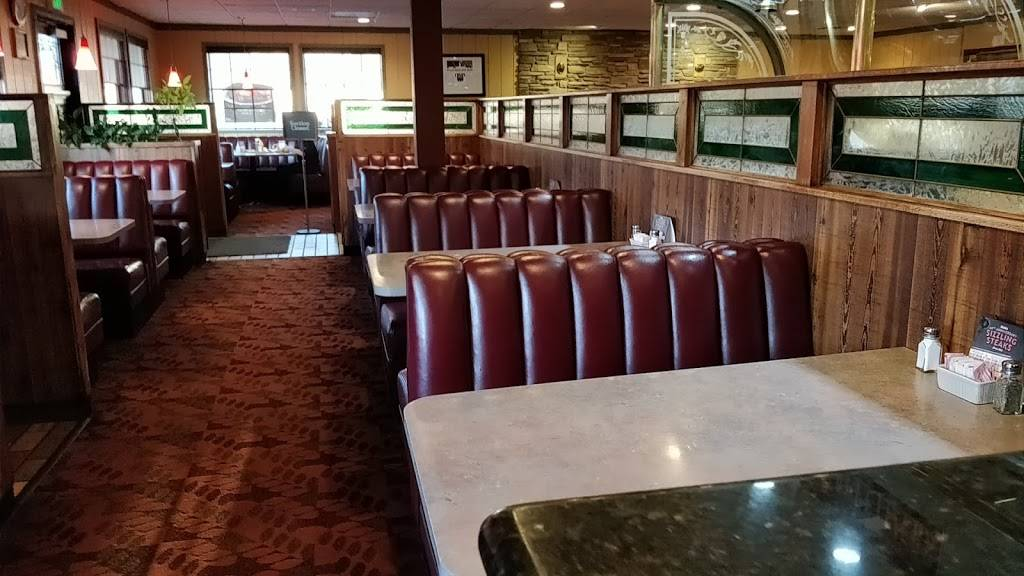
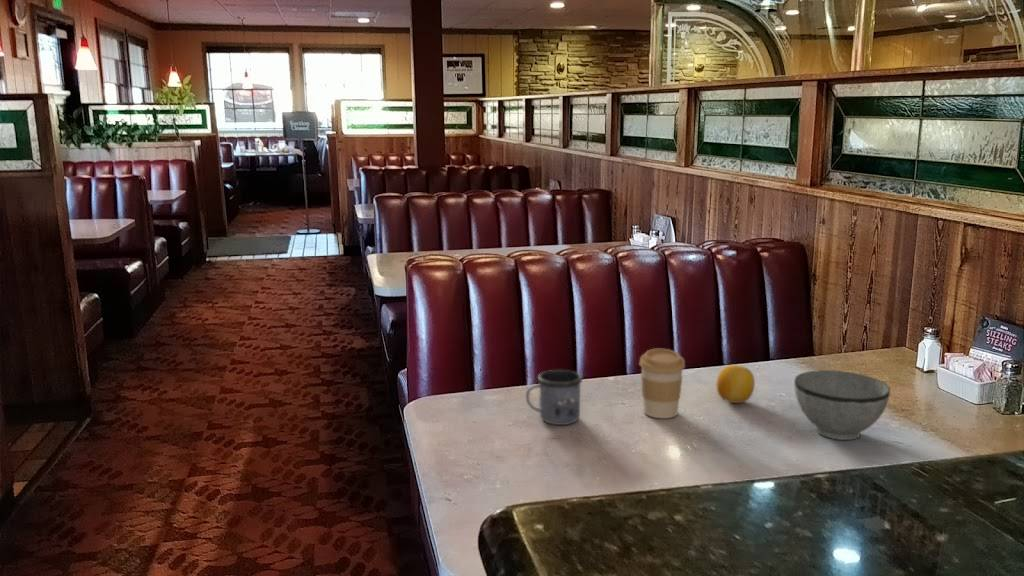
+ bowl (839, 408)
+ fruit (735, 383)
+ mug (553, 398)
+ coffee cup (661, 382)
